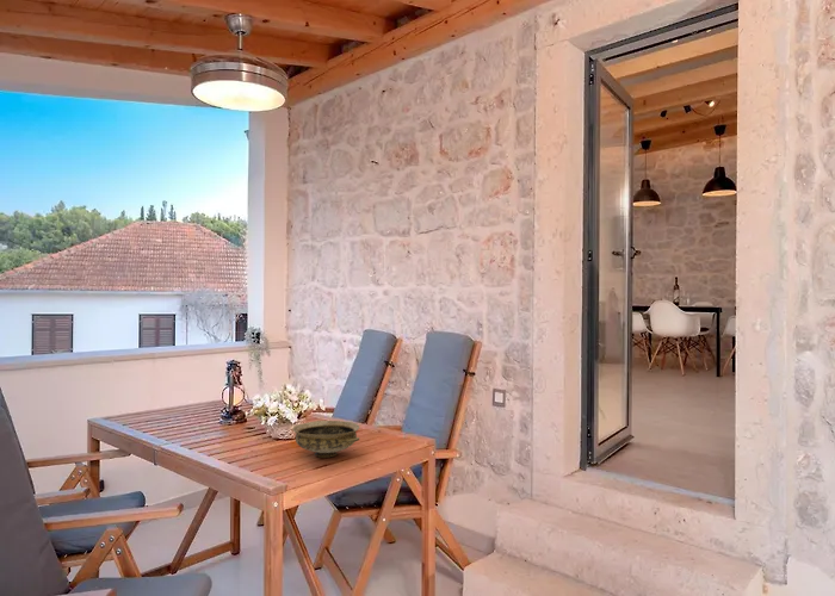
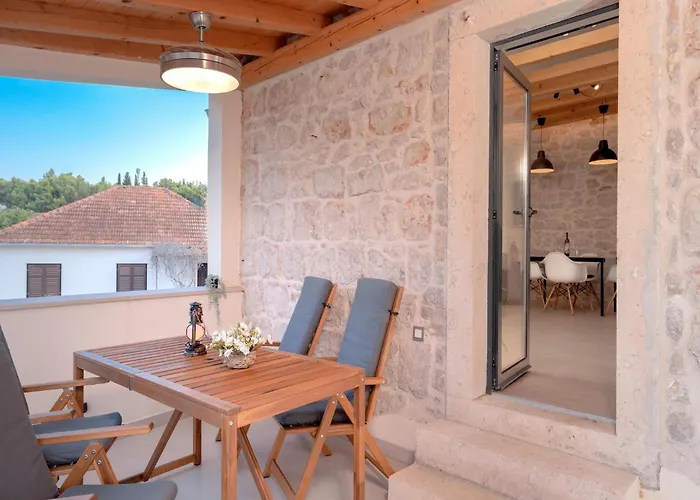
- ceramic bowl (326, 440)
